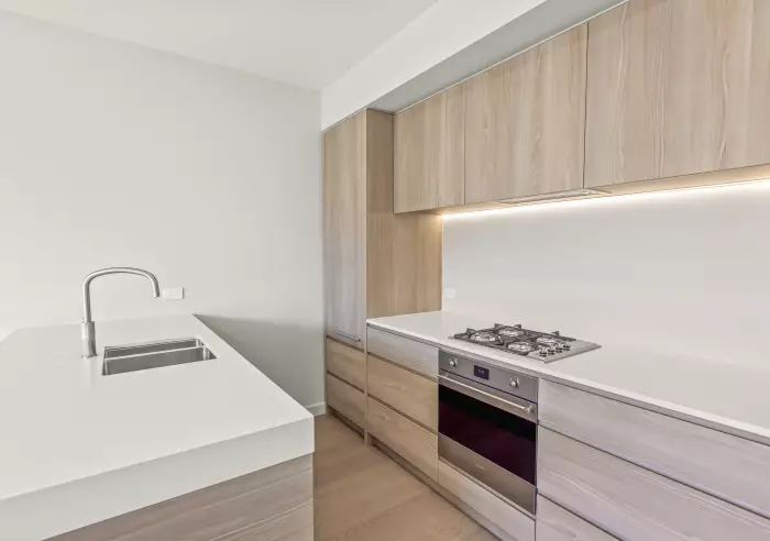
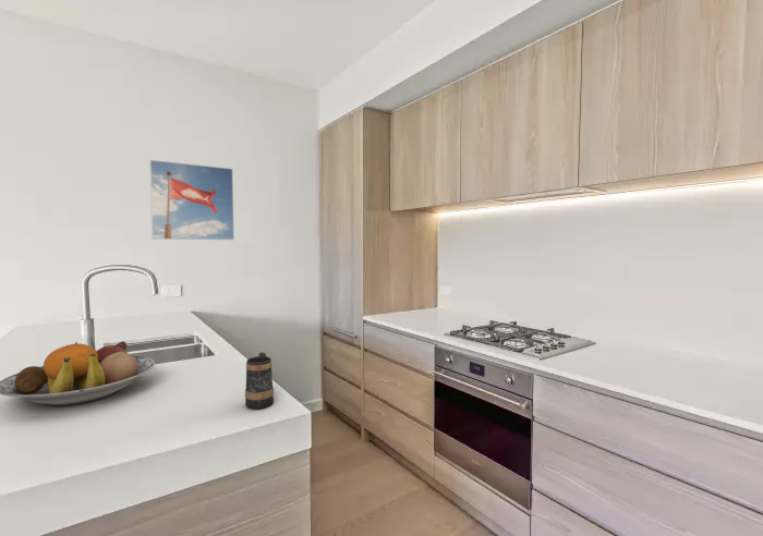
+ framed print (194, 202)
+ fruit bowl (82, 367)
+ mug (261, 378)
